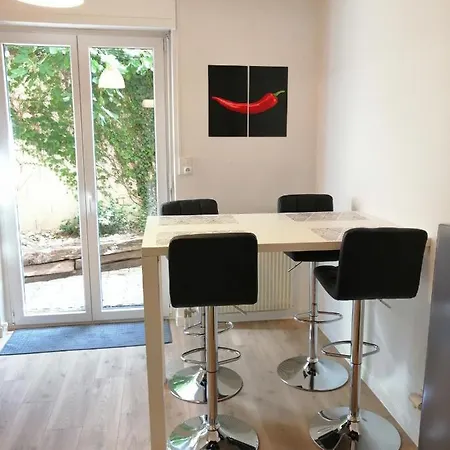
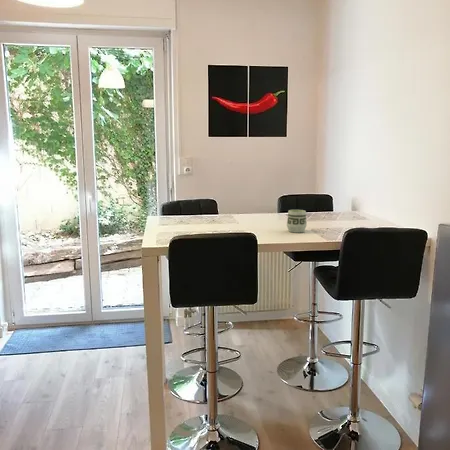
+ cup (296, 221)
